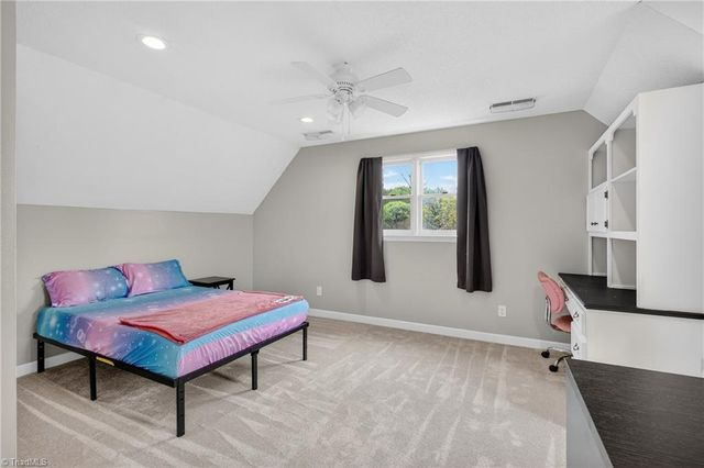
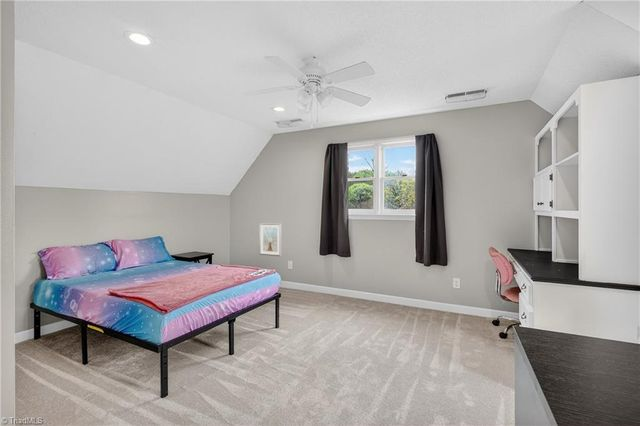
+ picture frame (270, 239)
